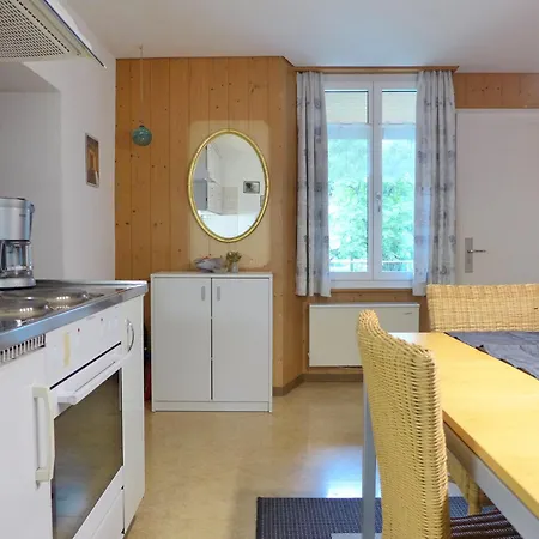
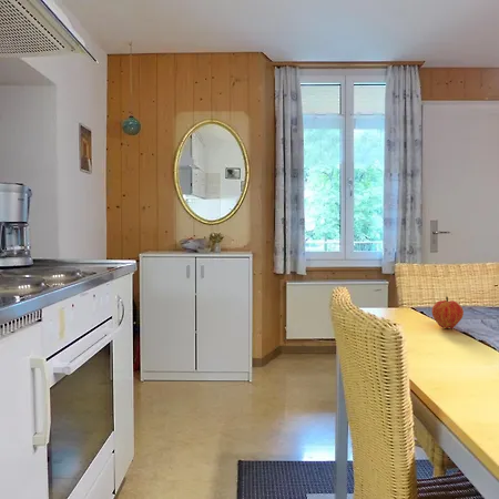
+ fruit (447, 312)
